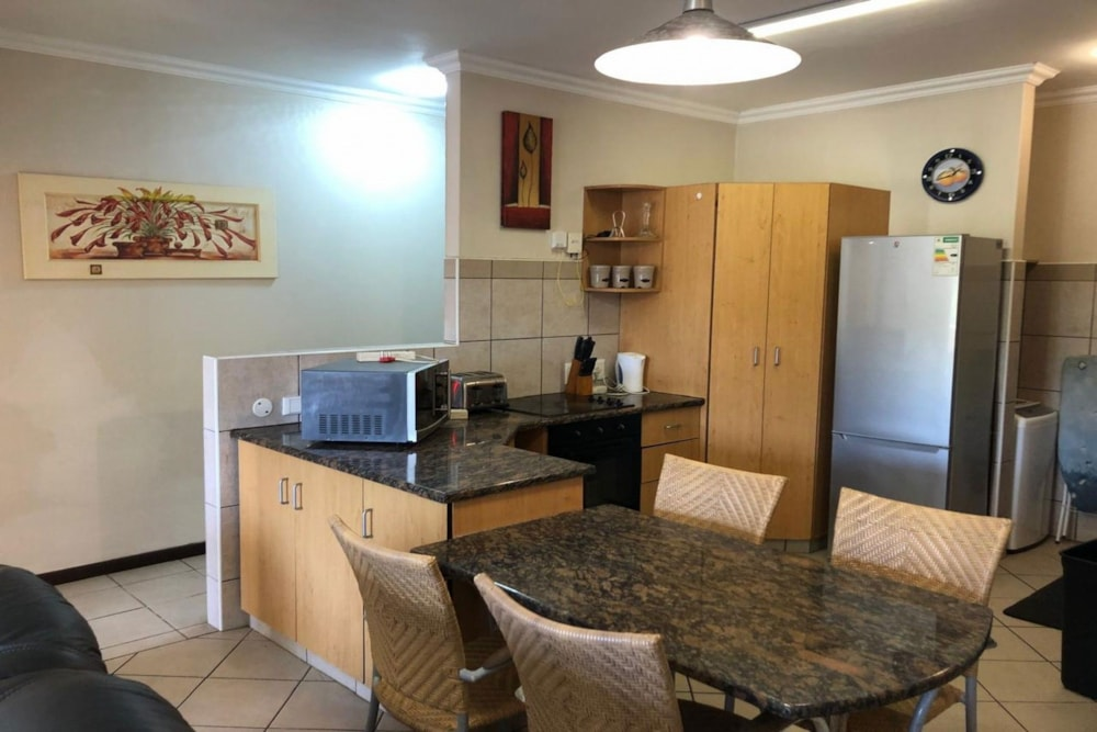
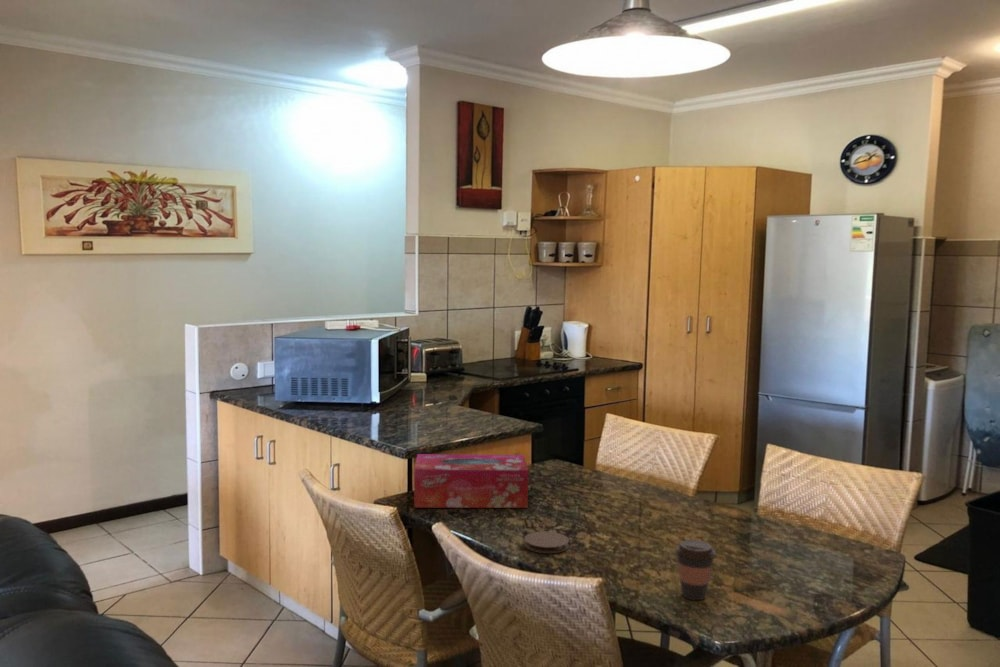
+ coffee cup (694, 570)
+ tissue box (470, 480)
+ coaster (546, 542)
